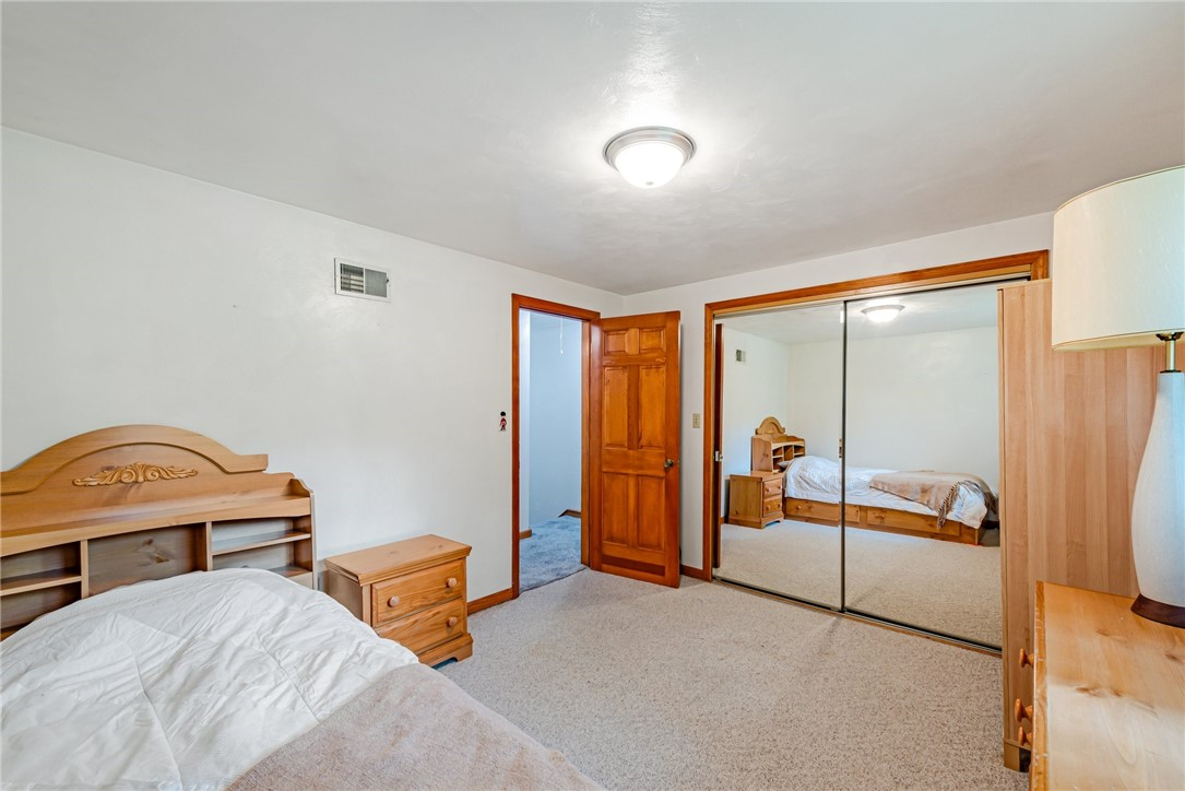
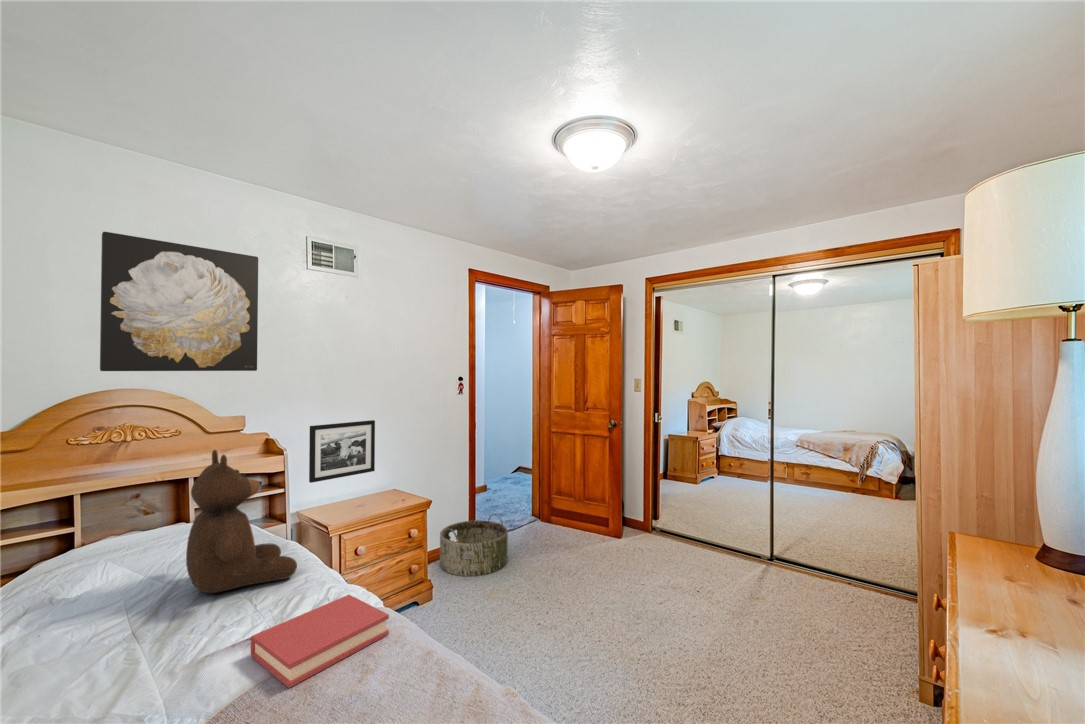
+ hardback book (322, 634)
+ teddy bear (242, 515)
+ wall art (186, 308)
+ picture frame (343, 449)
+ basket (474, 541)
